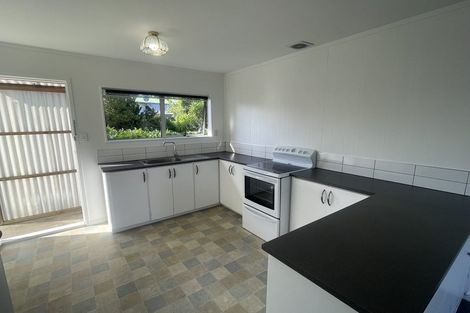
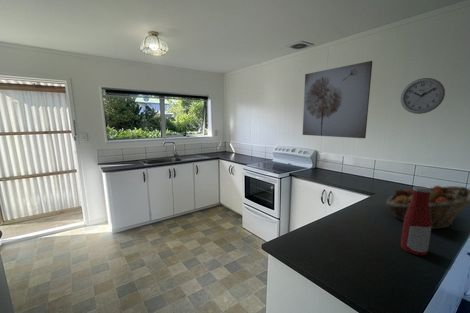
+ fruit basket (429, 202)
+ wall clock (421, 96)
+ wall art (332, 103)
+ bottle (417, 219)
